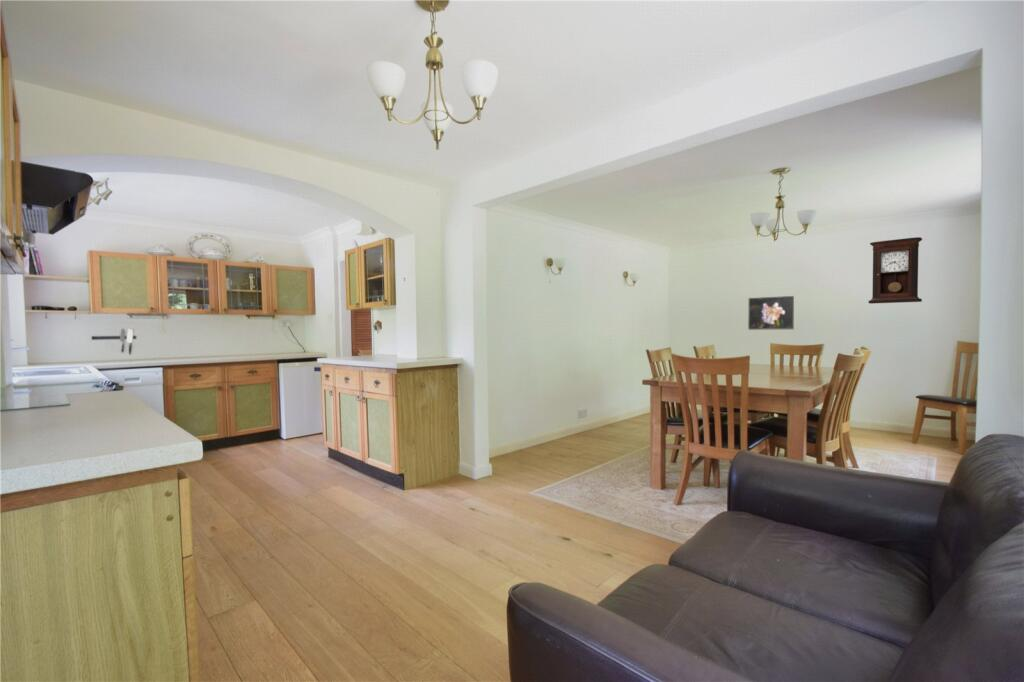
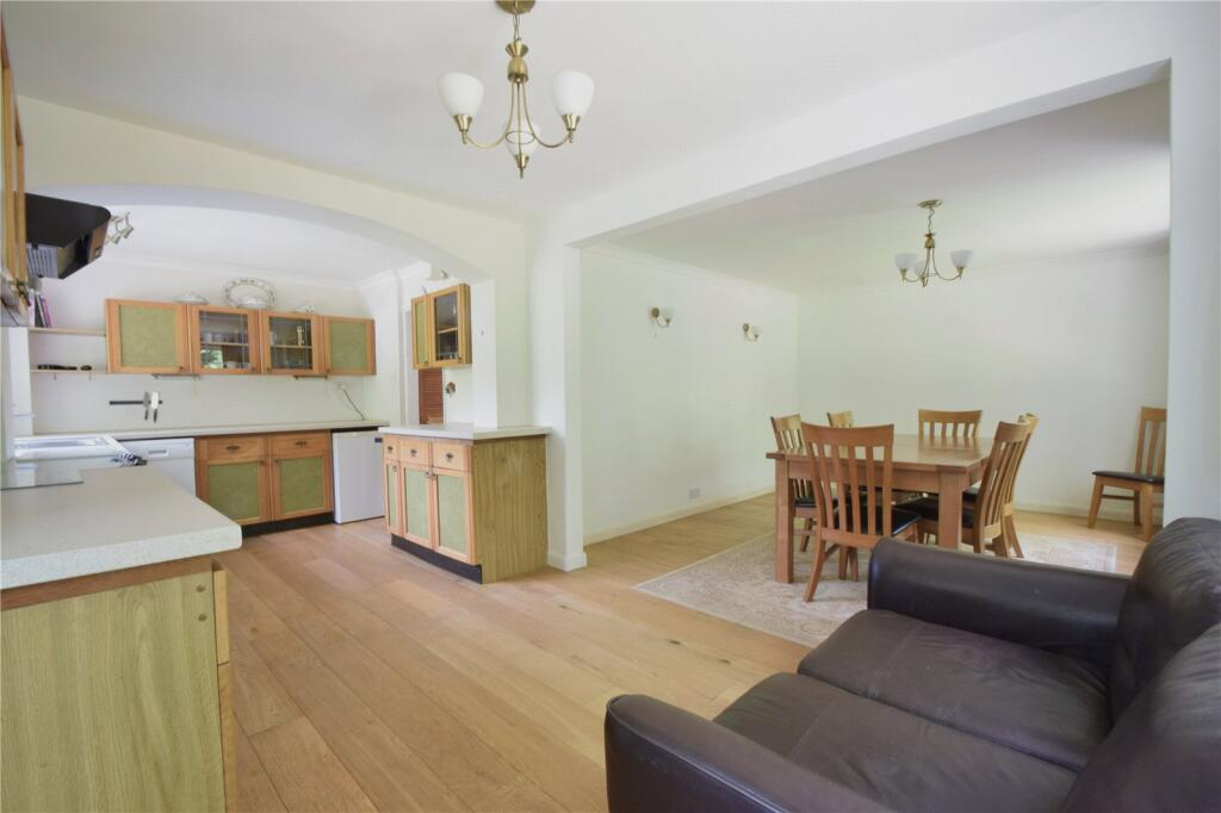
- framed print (770, 313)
- pendulum clock (894, 271)
